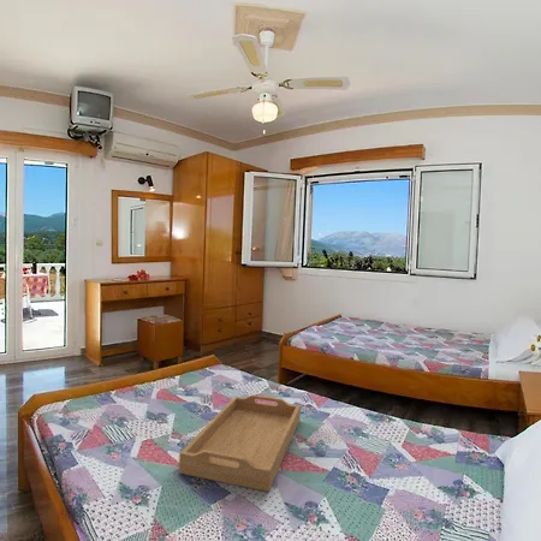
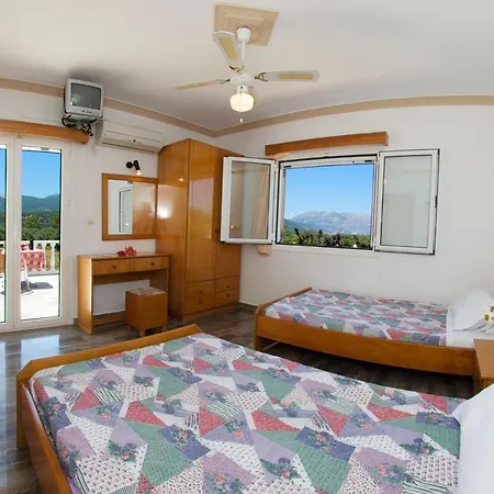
- serving tray (248, 432)
